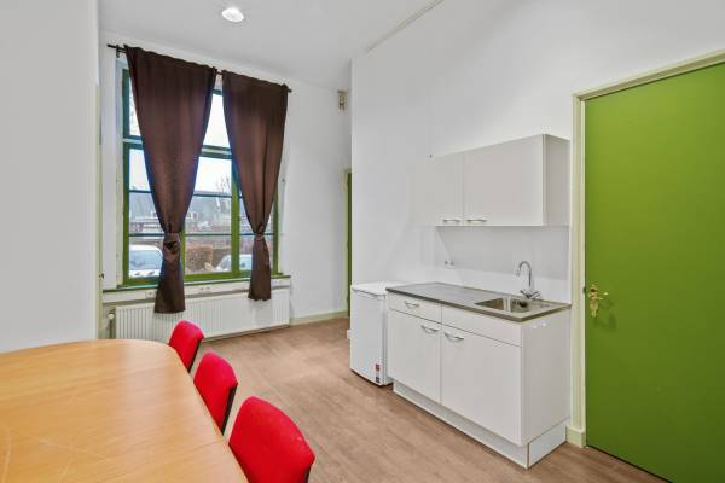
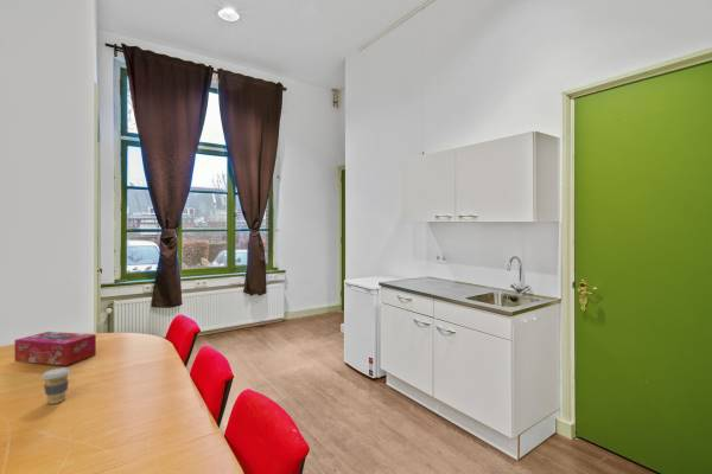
+ tissue box (56, 347)
+ coffee cup (56, 385)
